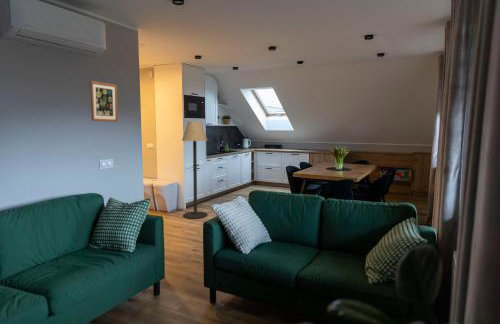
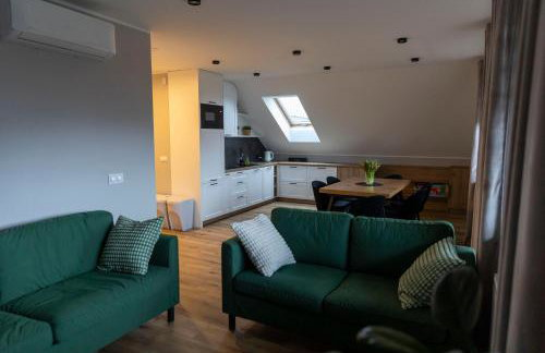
- floor lamp (195, 169)
- wall art (104, 102)
